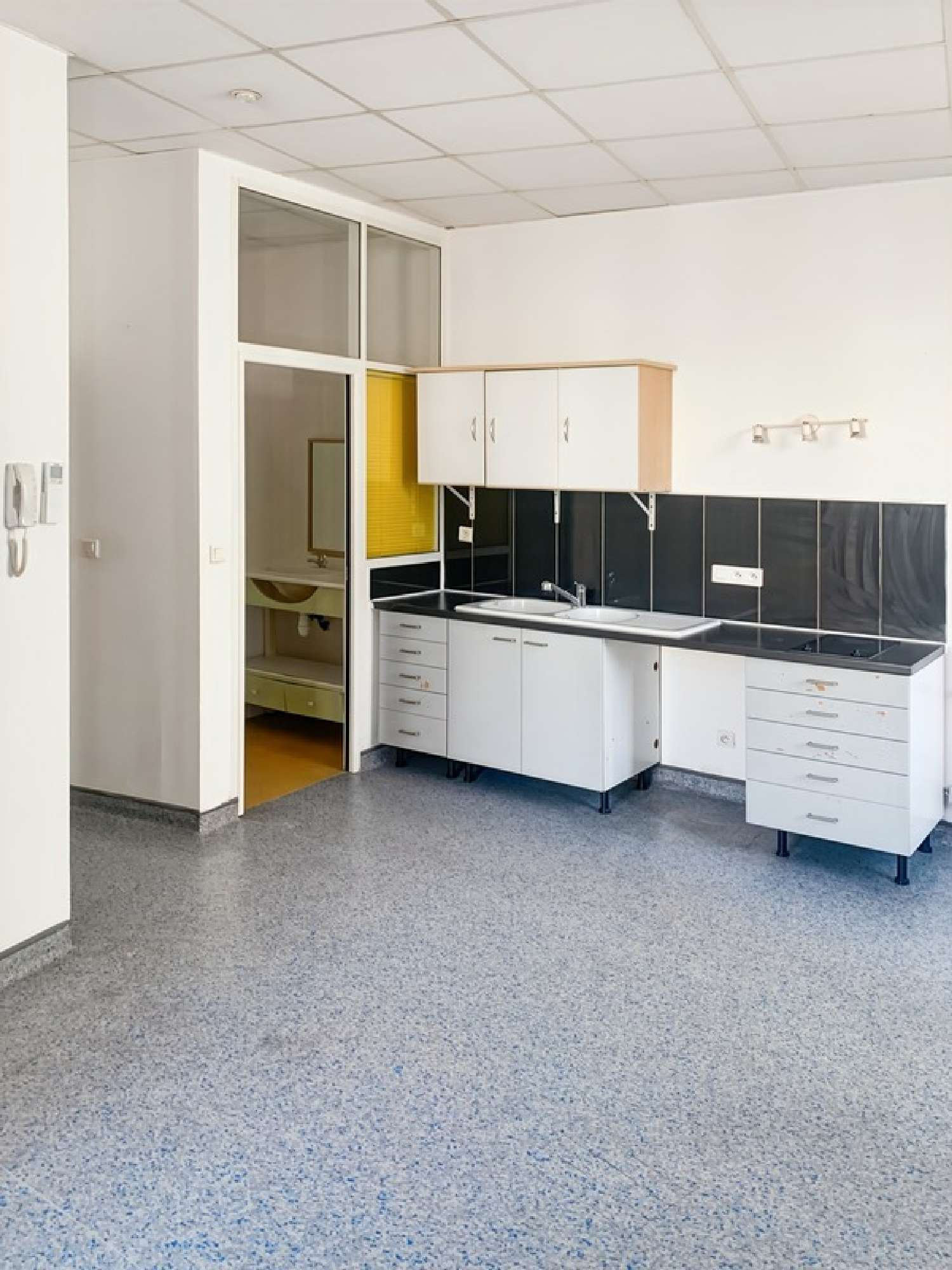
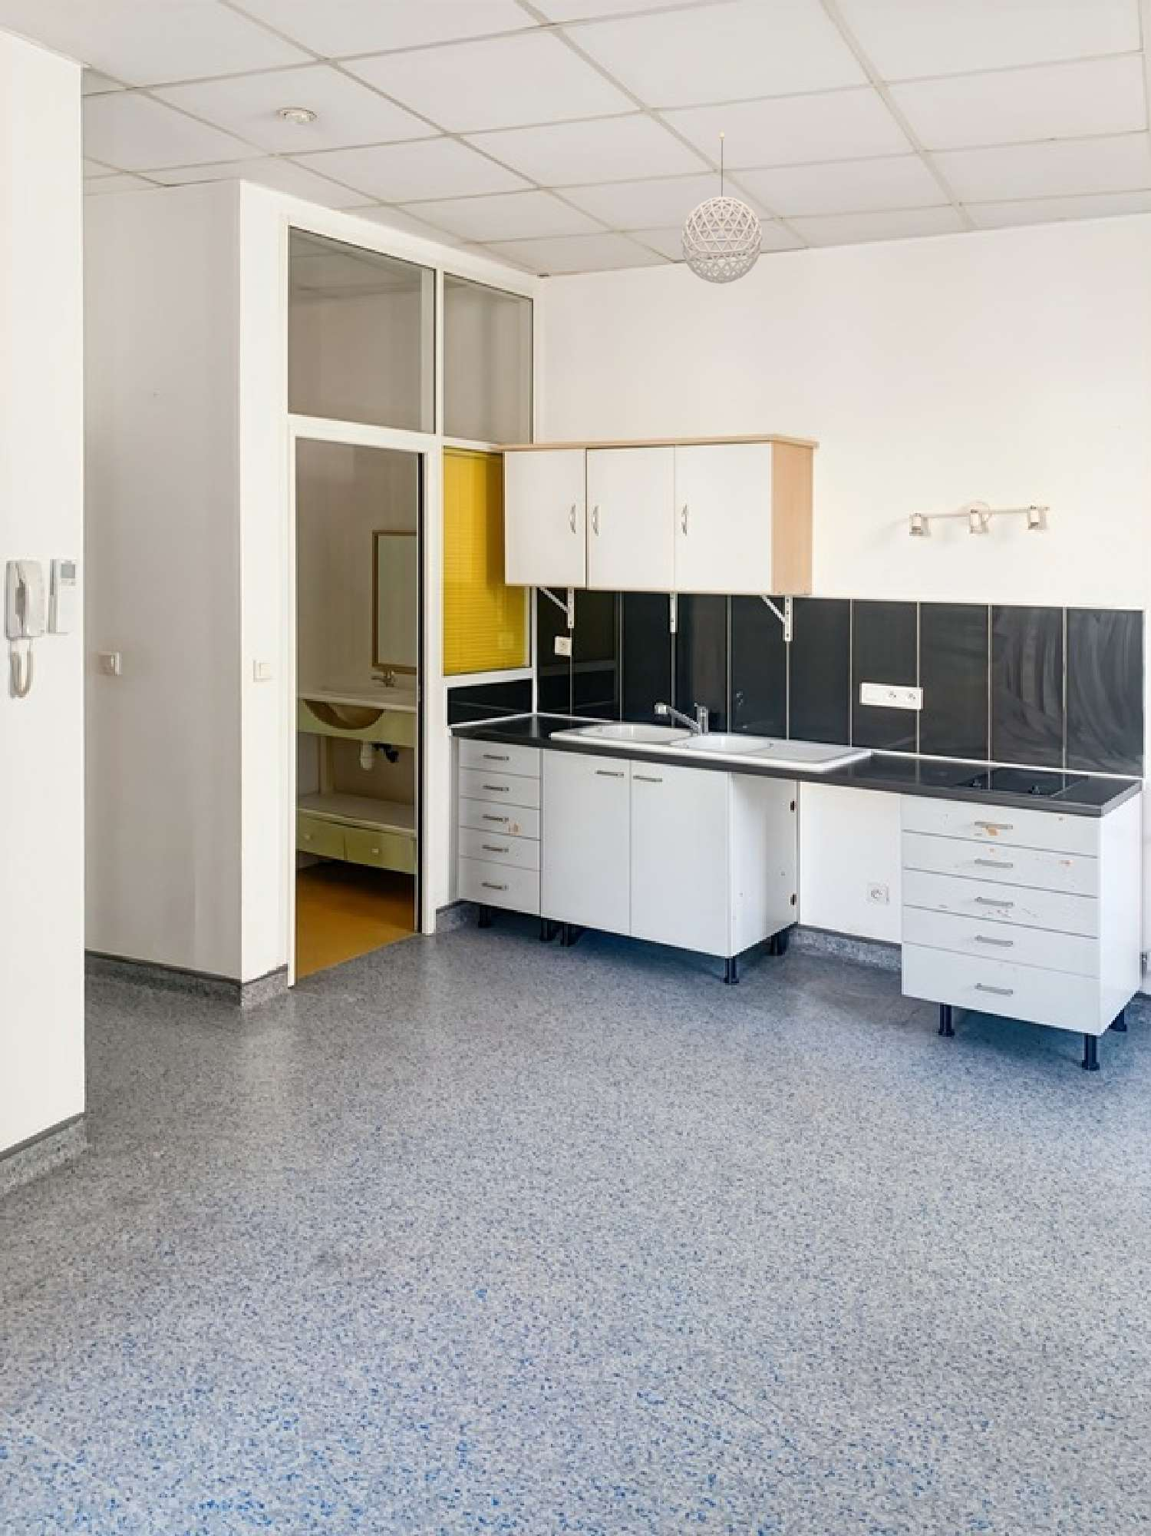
+ pendant light (722, 207)
